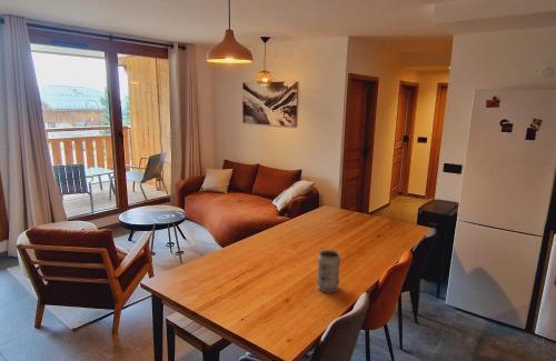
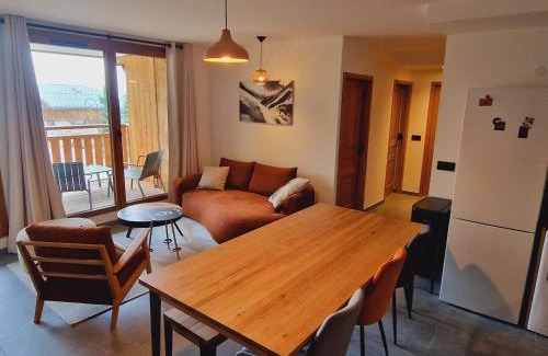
- vase (328, 270)
